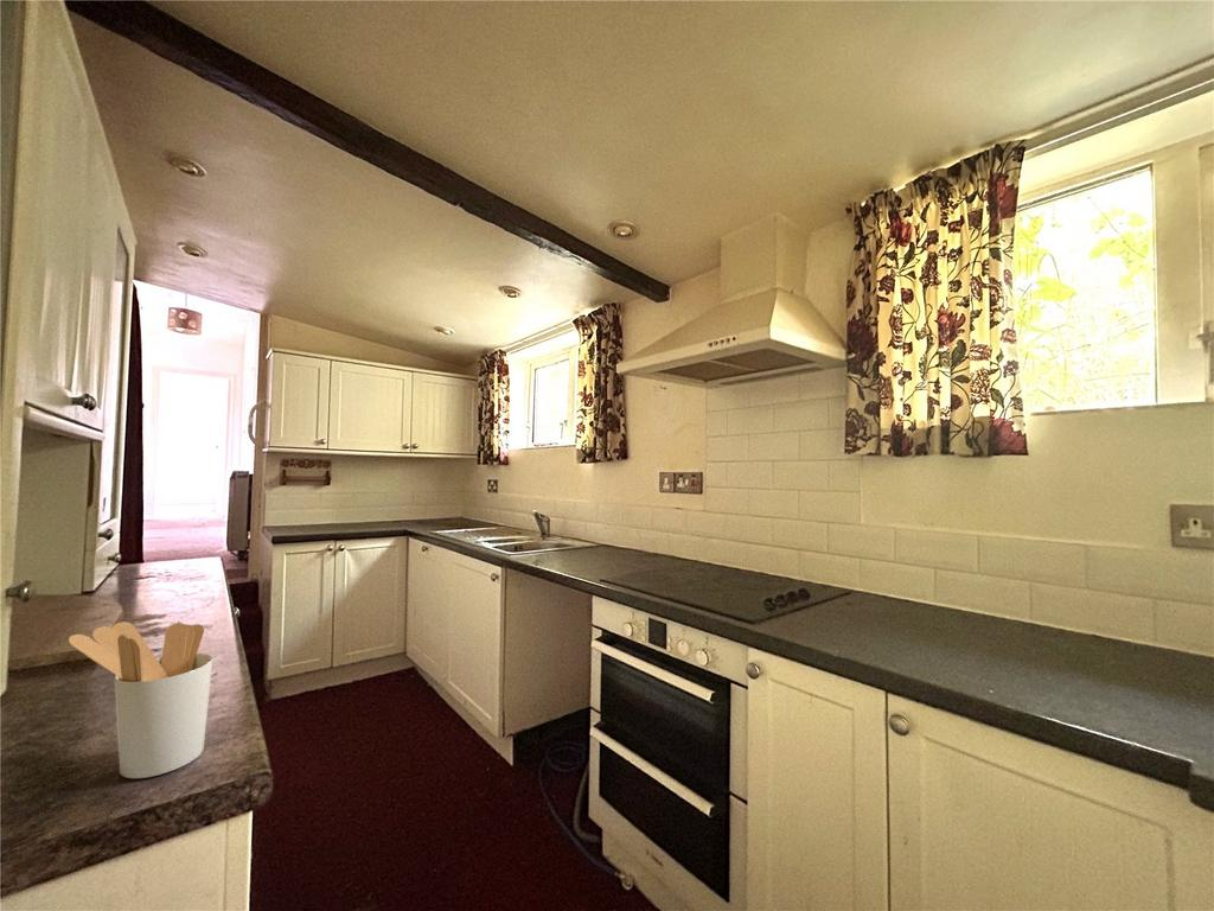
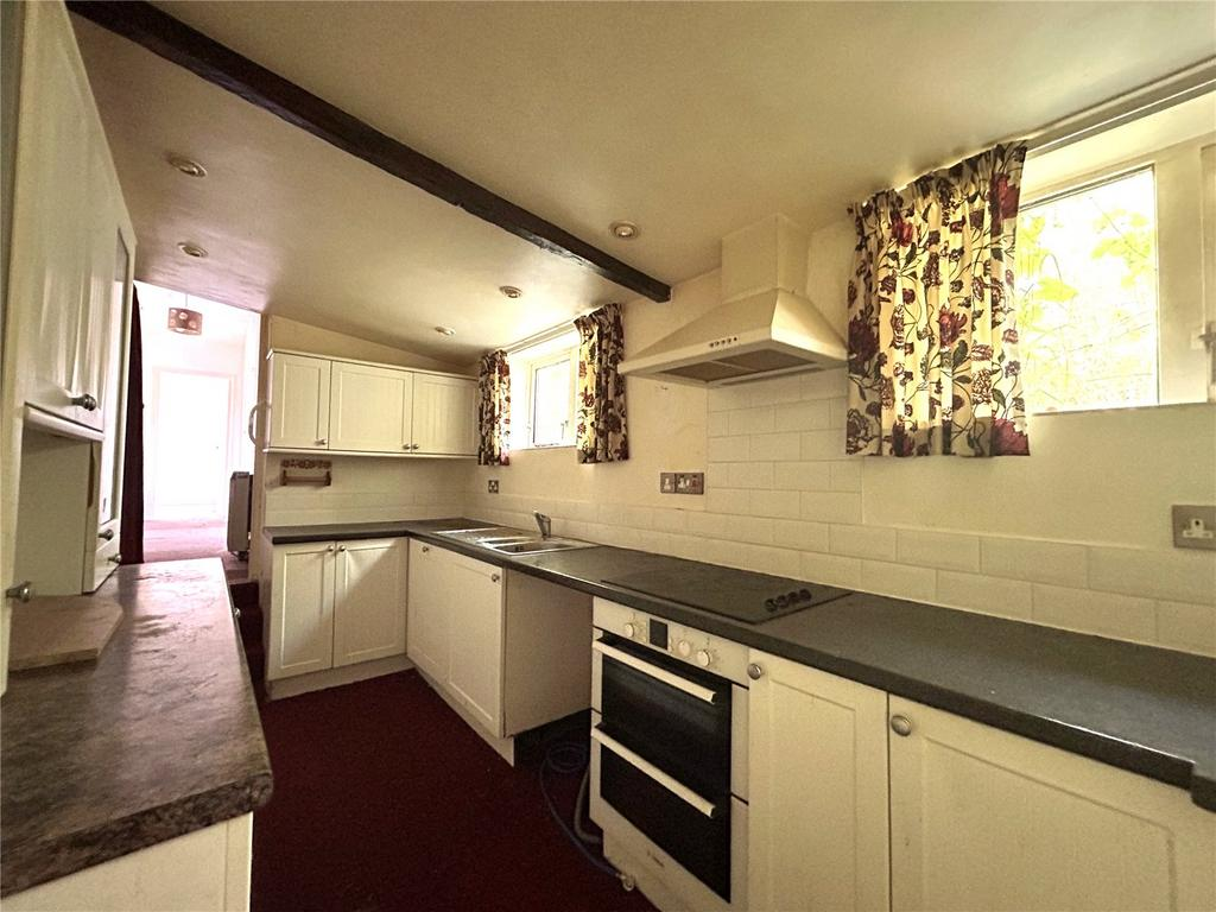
- utensil holder (145, 690)
